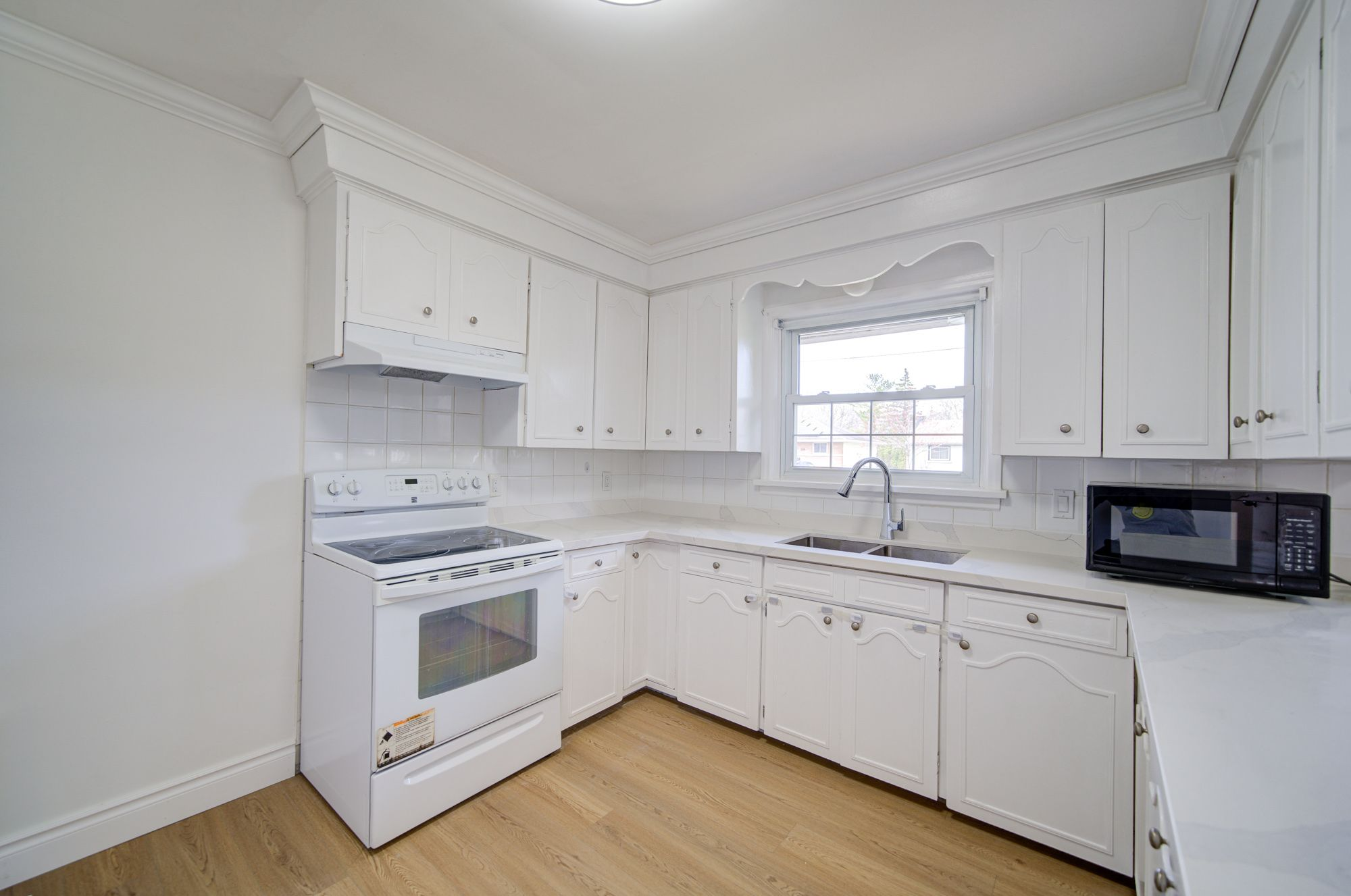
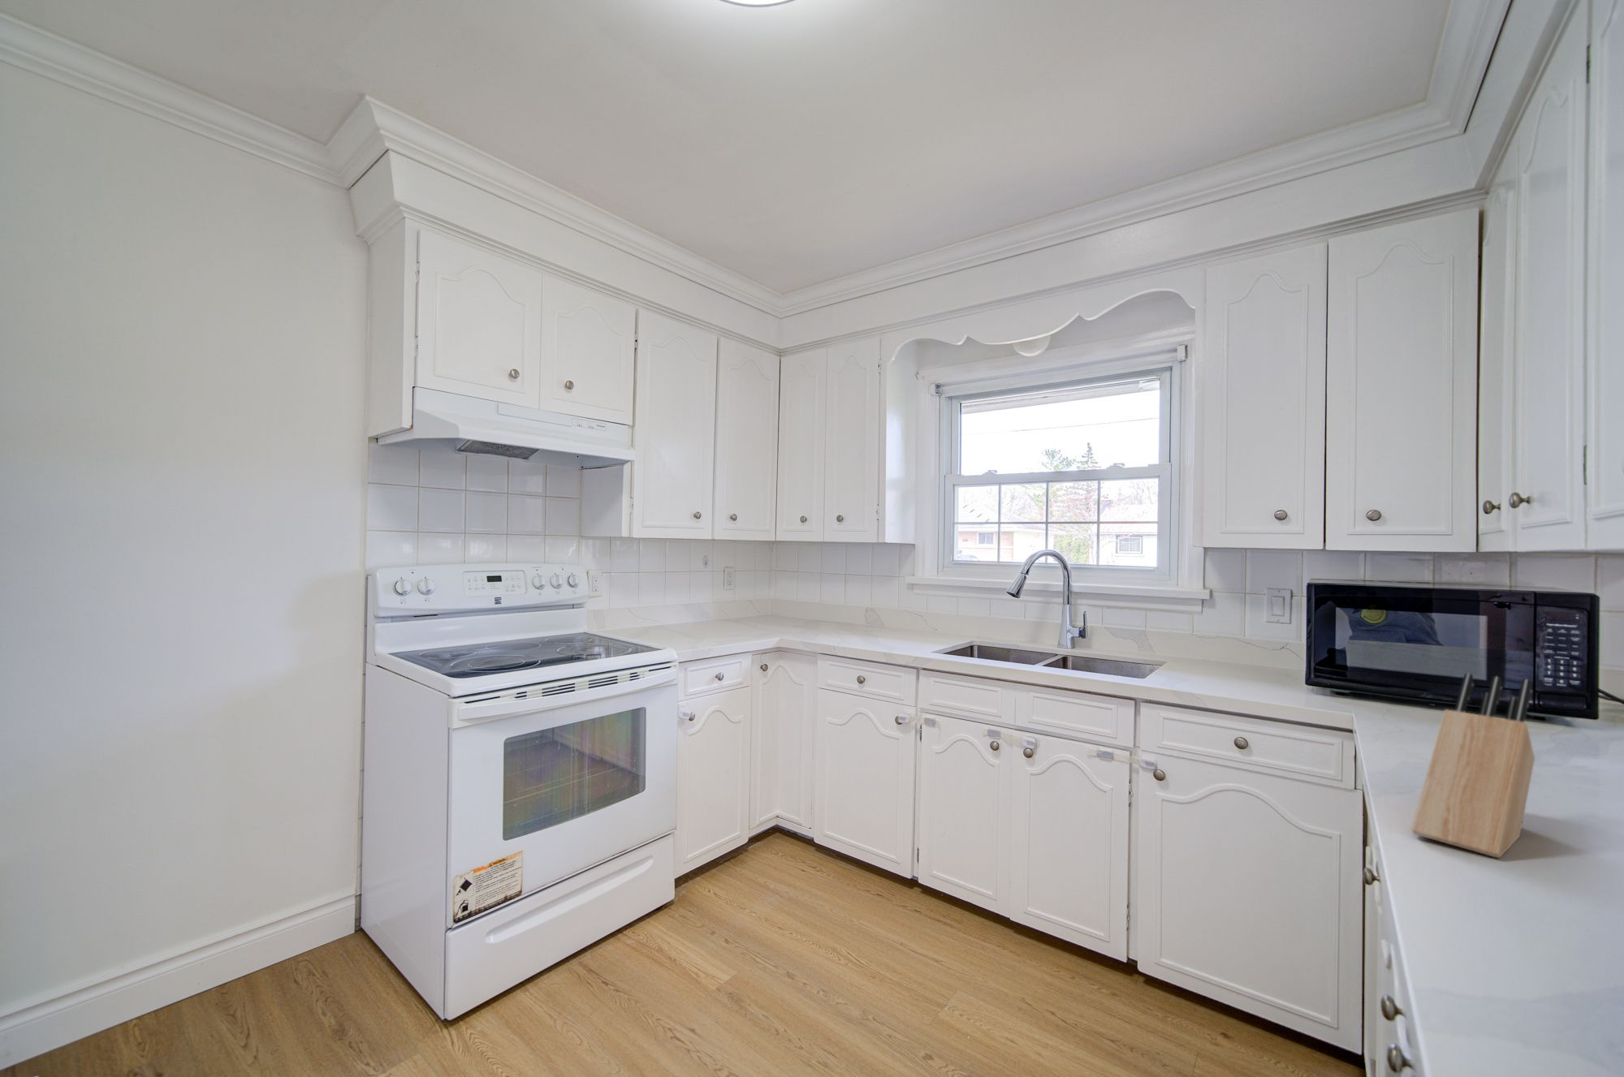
+ knife block (1477, 754)
